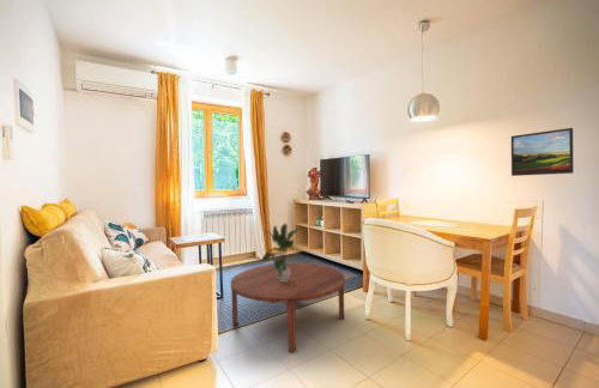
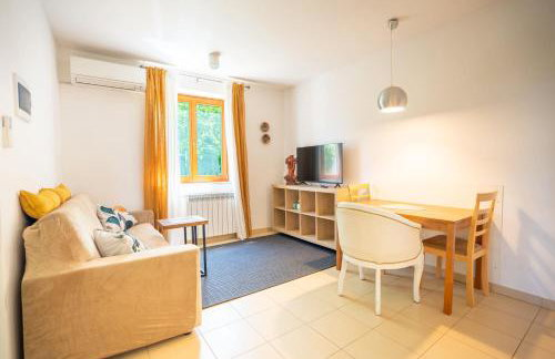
- potted plant (279, 250)
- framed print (539, 153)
- coffee table (289, 298)
